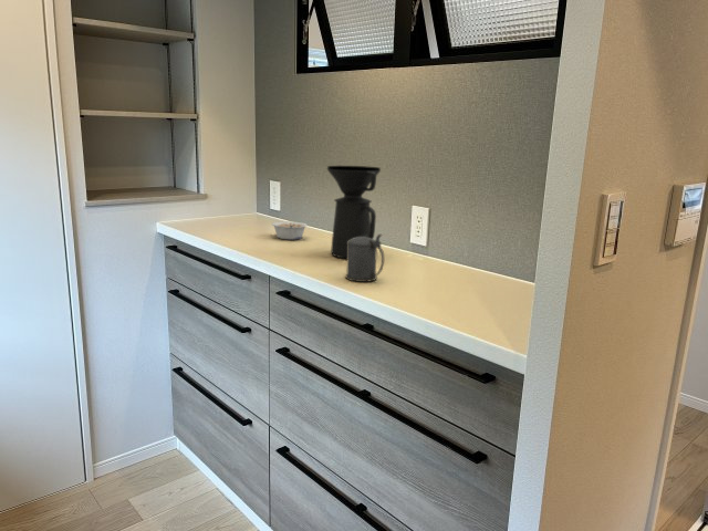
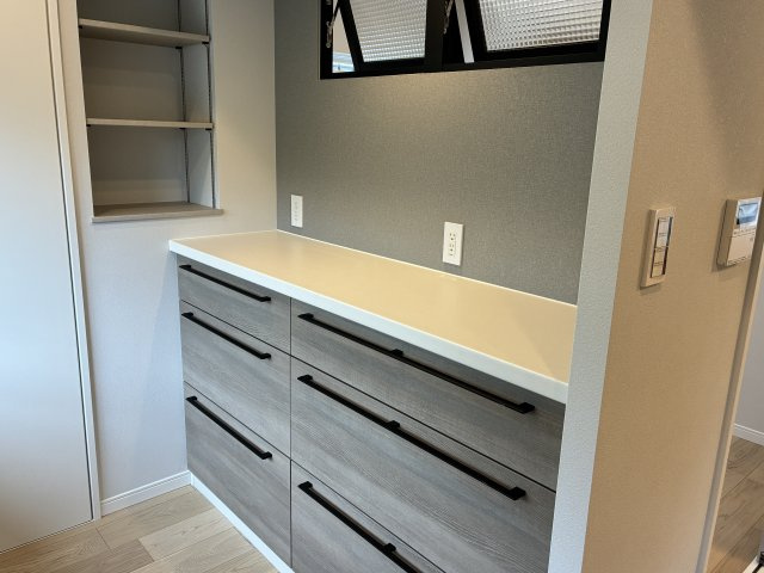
- legume (290, 229)
- beer stein (366, 256)
- coffee maker (352, 211)
